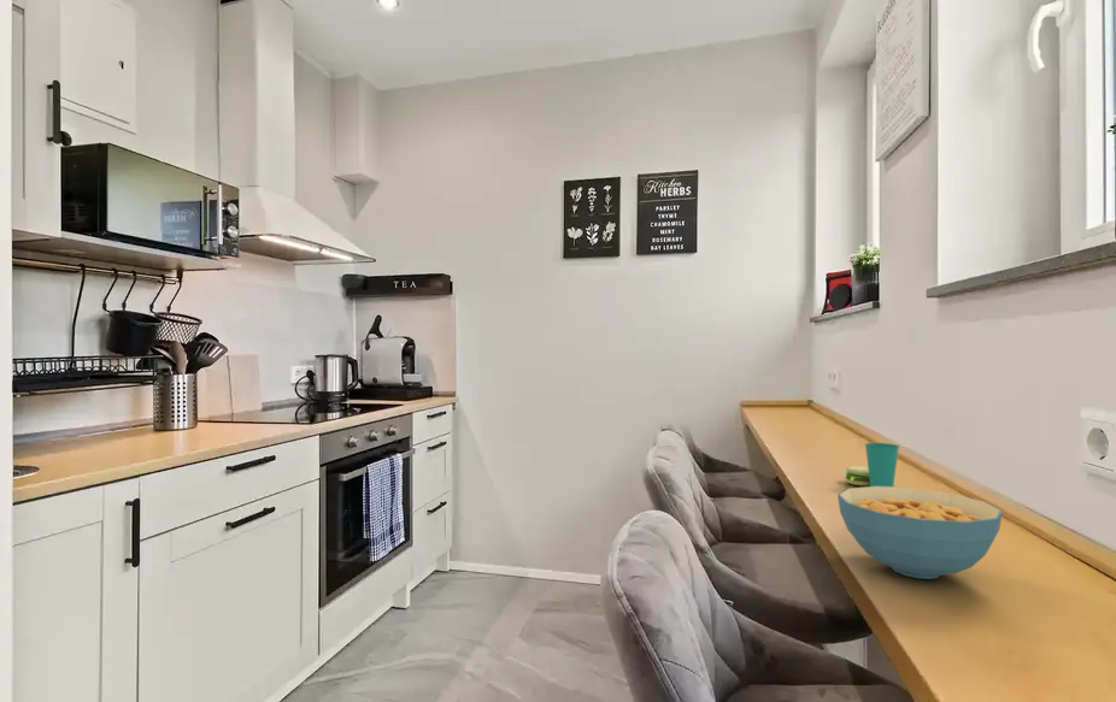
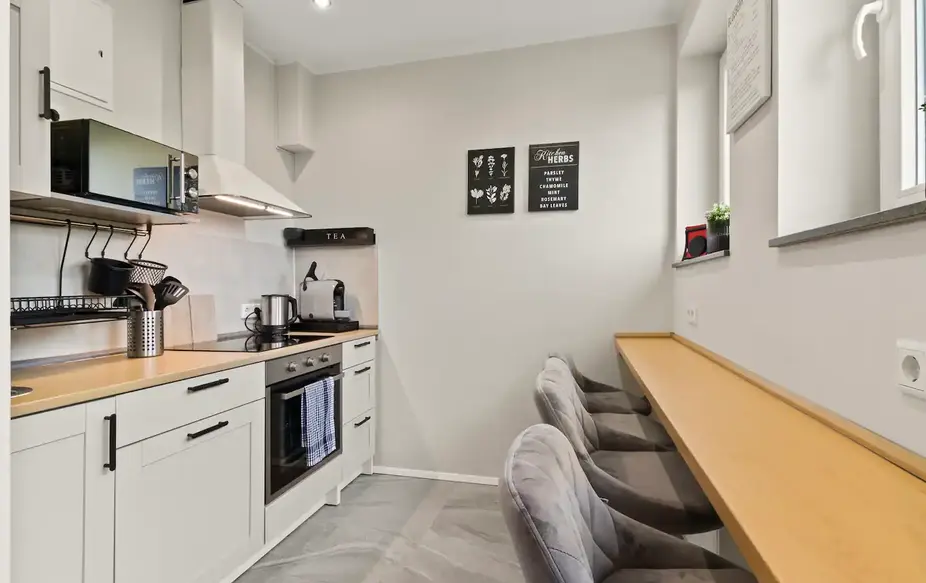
- cereal bowl (915, 536)
- cup (870, 465)
